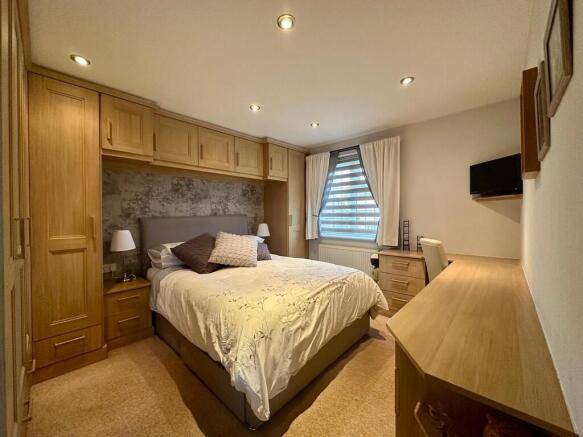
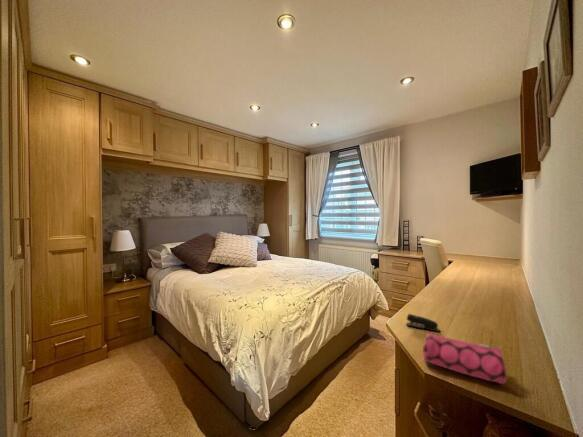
+ stapler (422, 322)
+ pencil case (460, 354)
